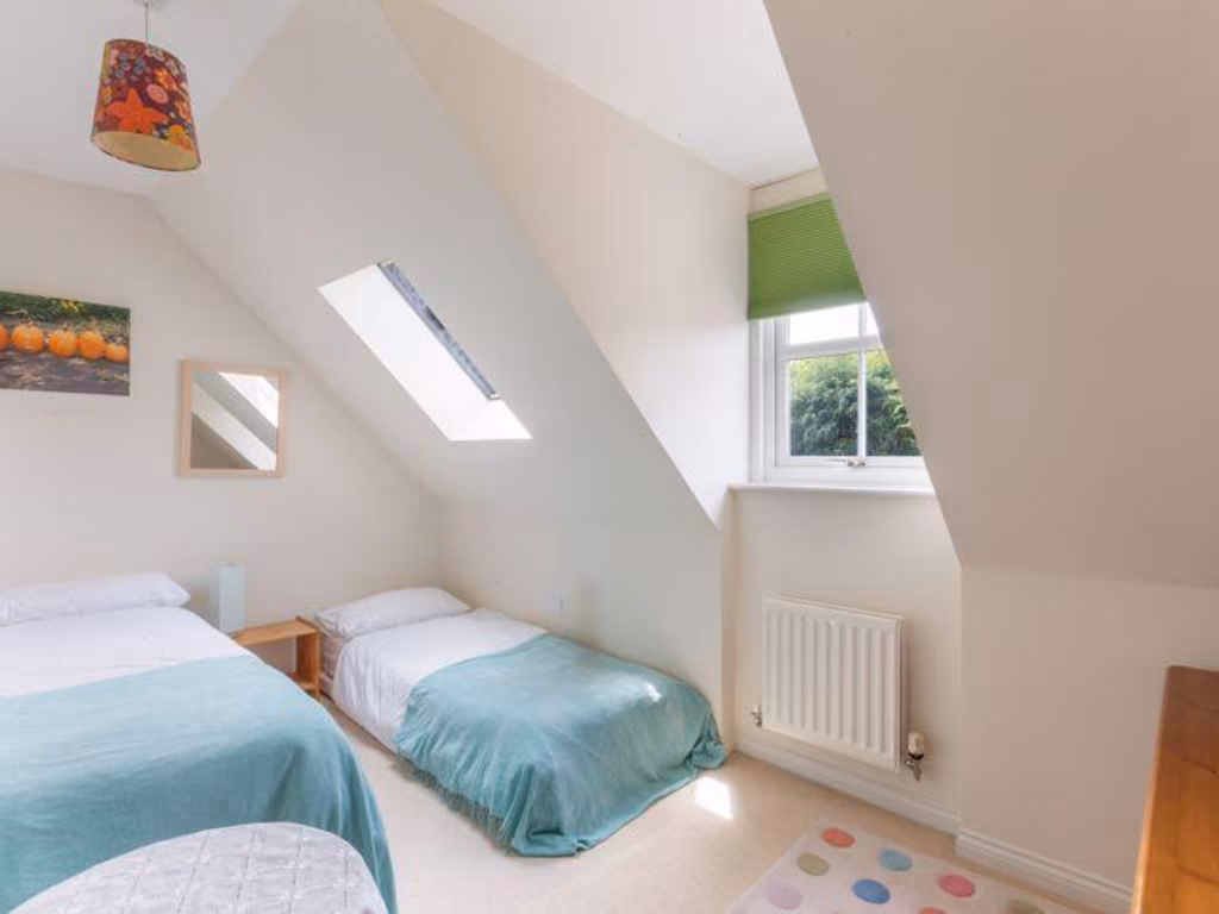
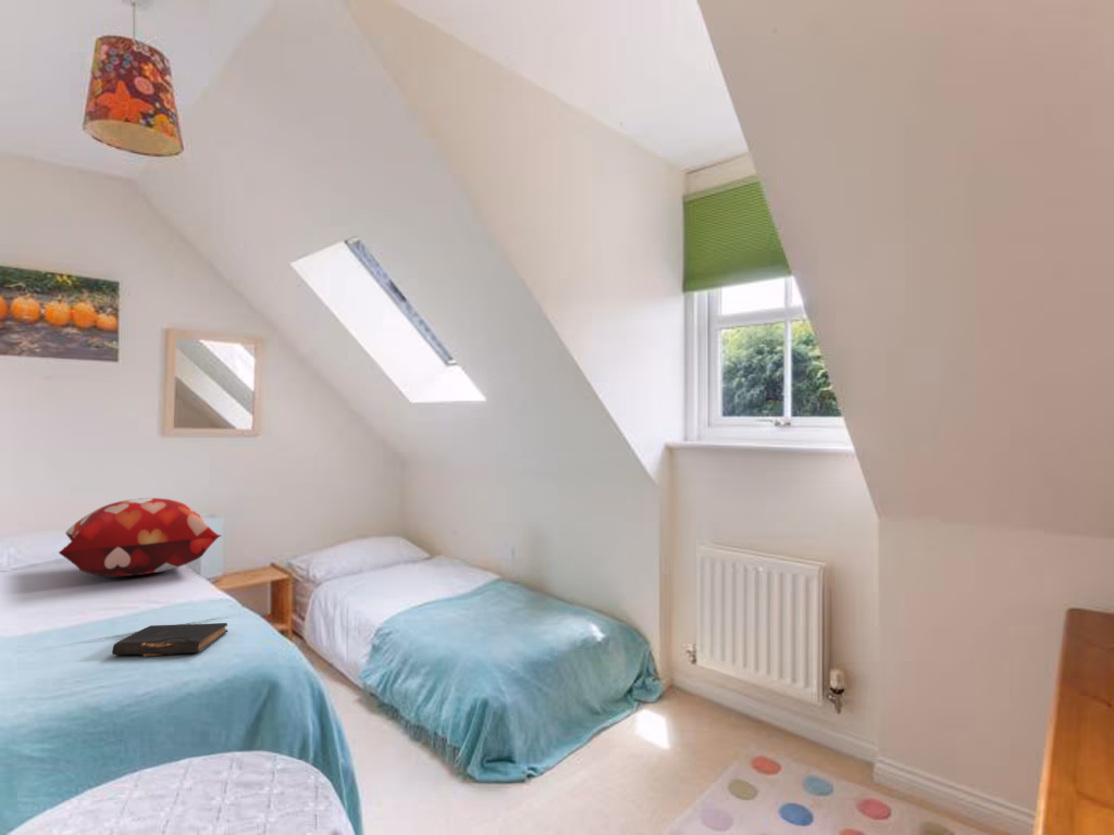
+ decorative pillow (143, 534)
+ book (173, 637)
